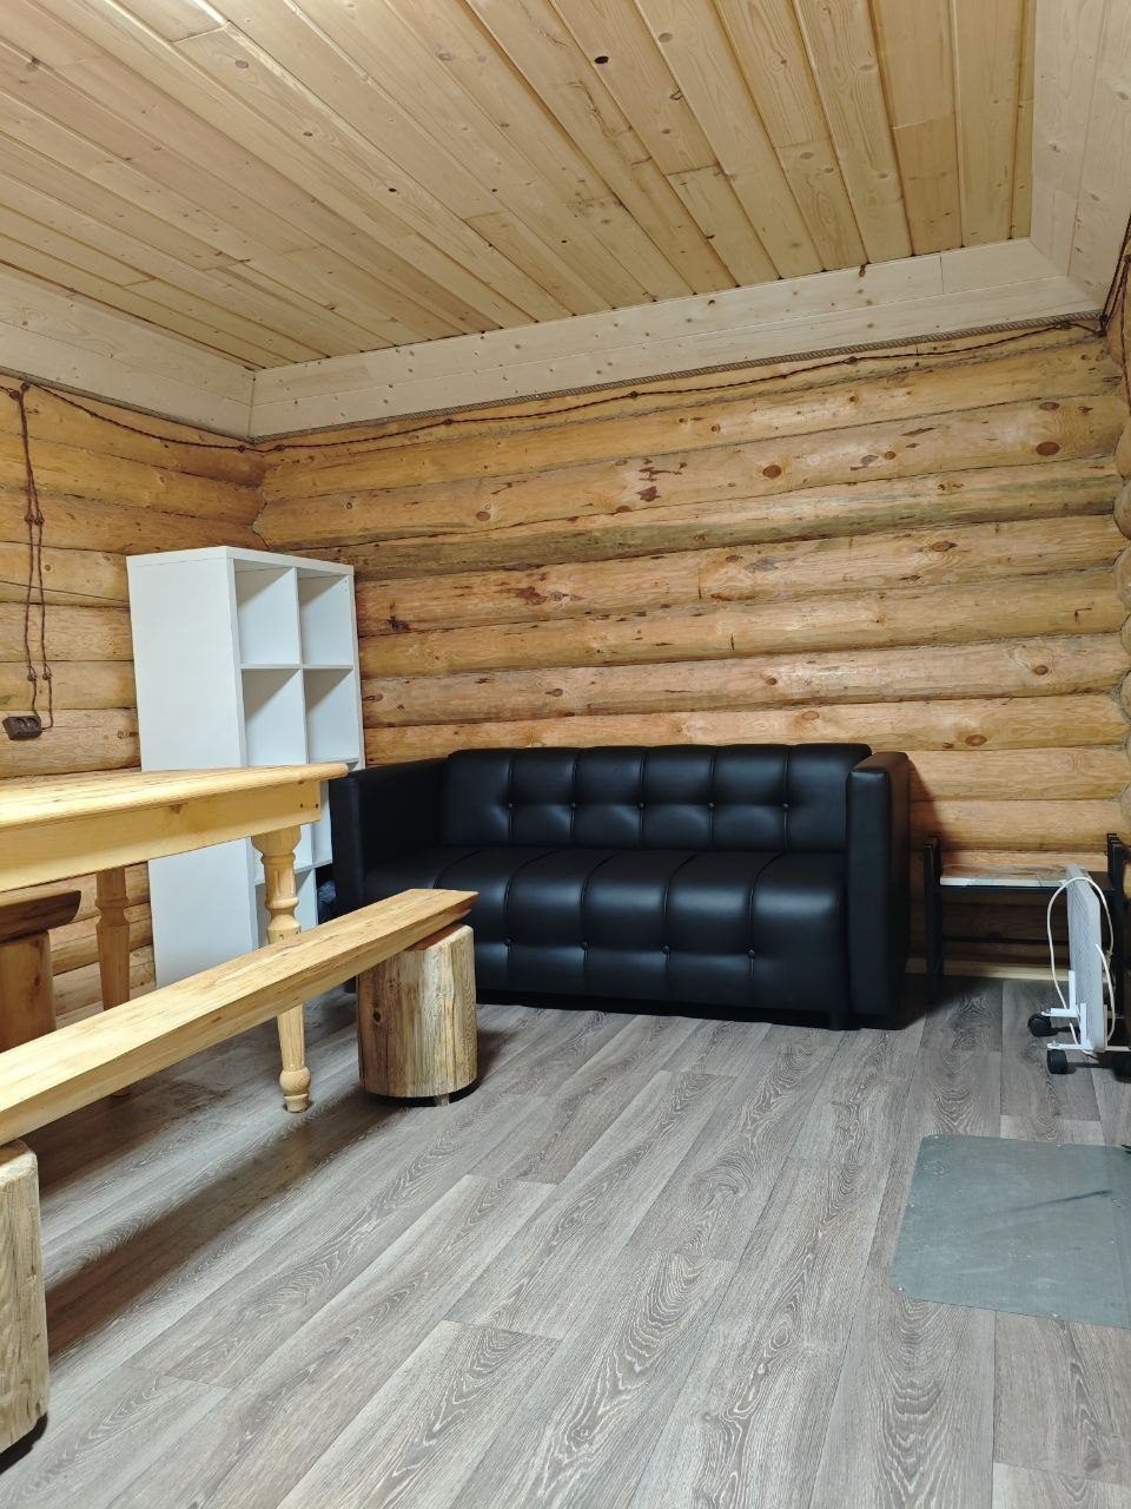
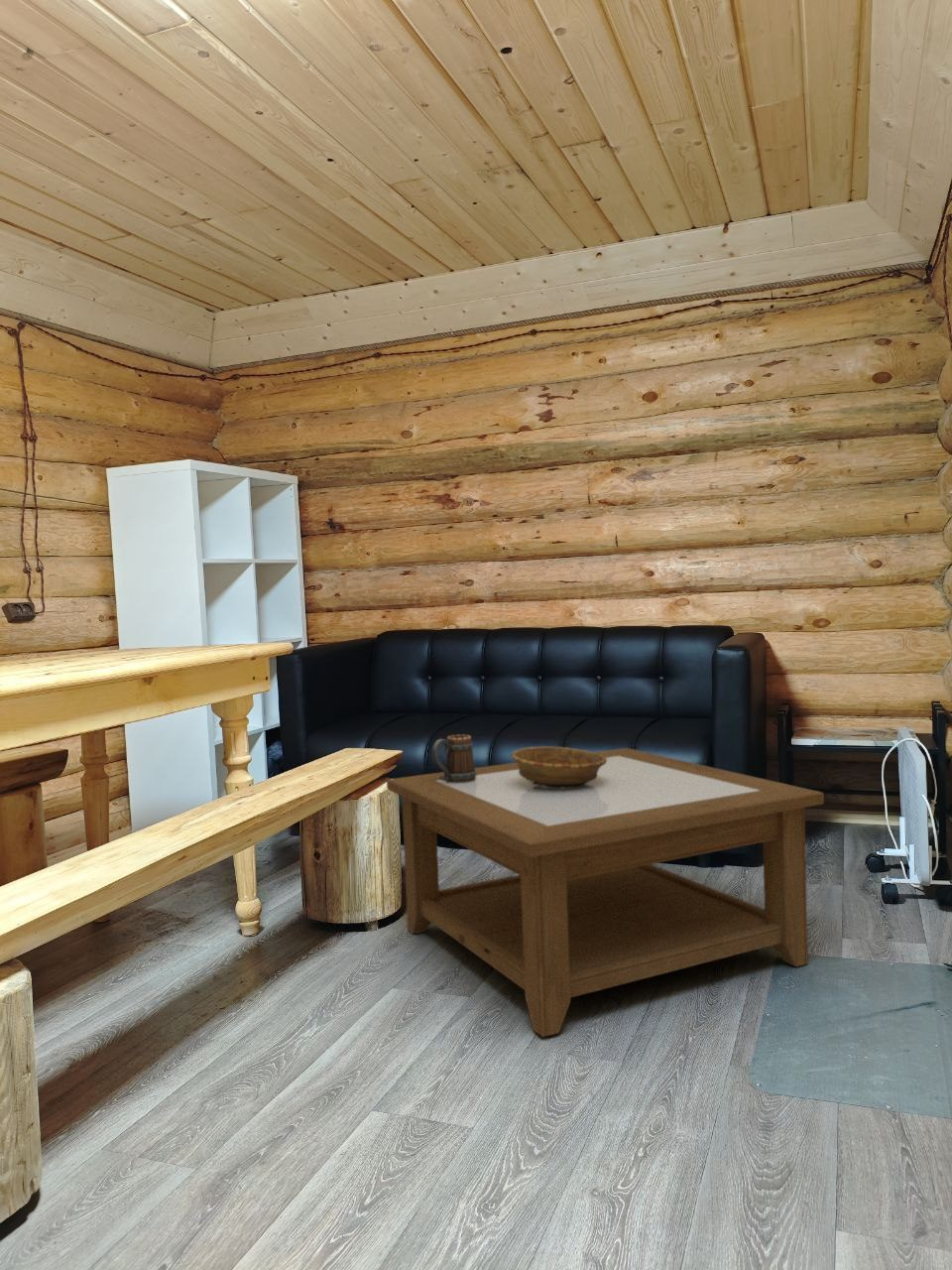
+ coffee table (591, 865)
+ mug (453, 758)
+ decorative bowl (558, 767)
